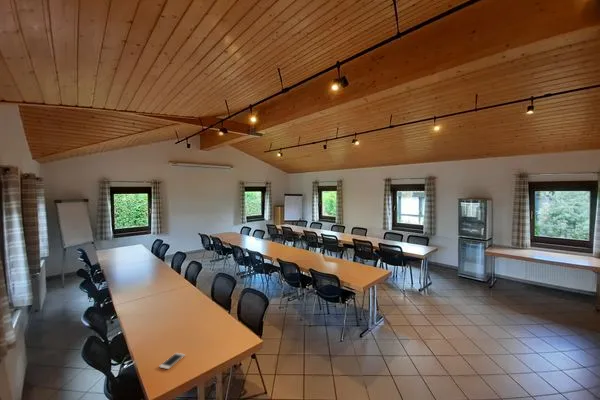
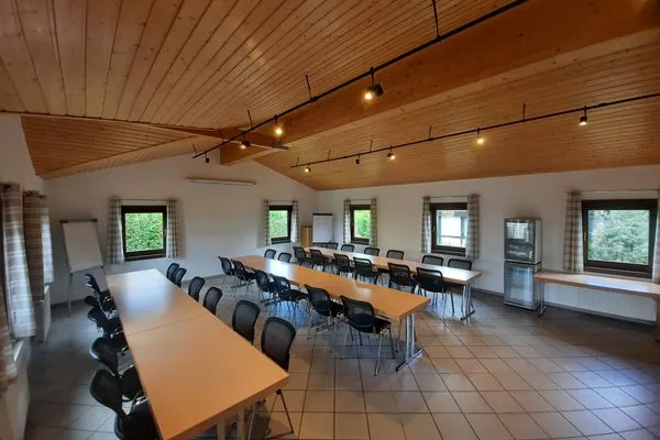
- cell phone (172, 360)
